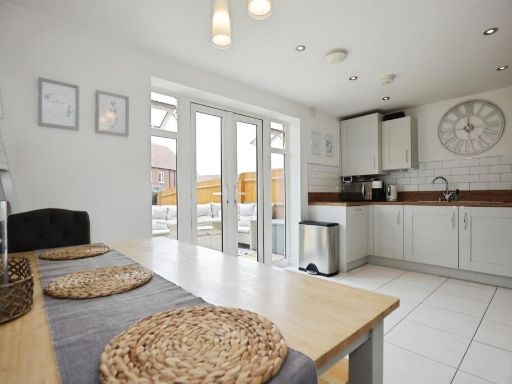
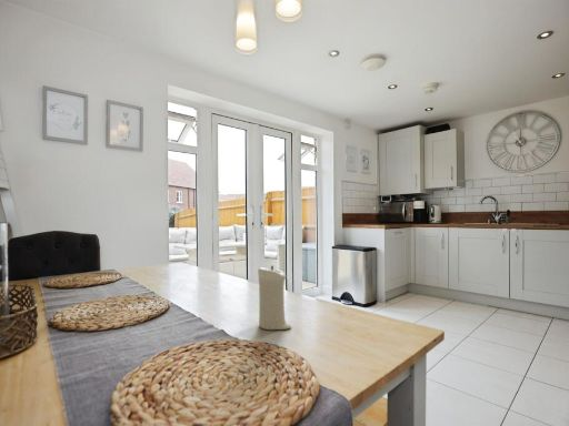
+ candle (273, 295)
